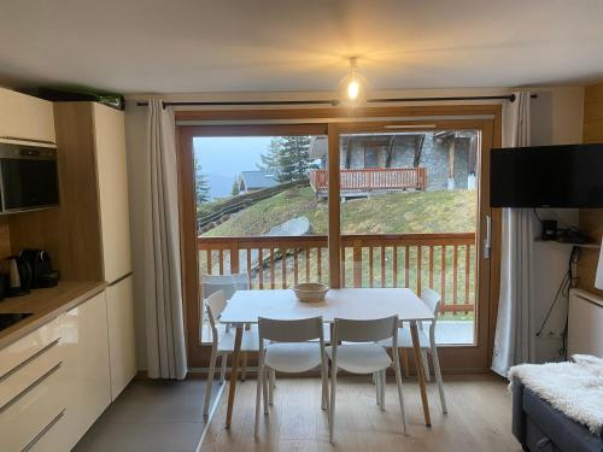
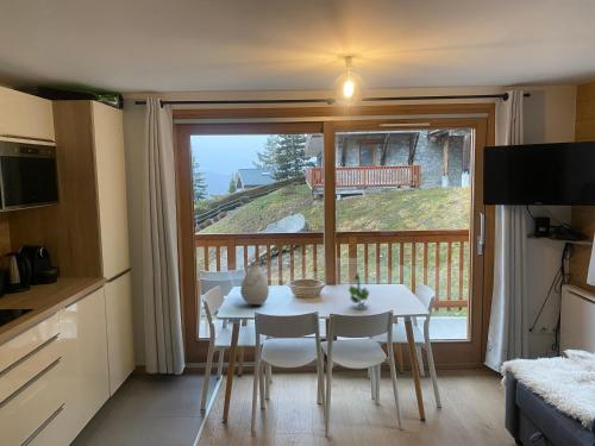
+ vase (253, 283)
+ banana bunch (358, 289)
